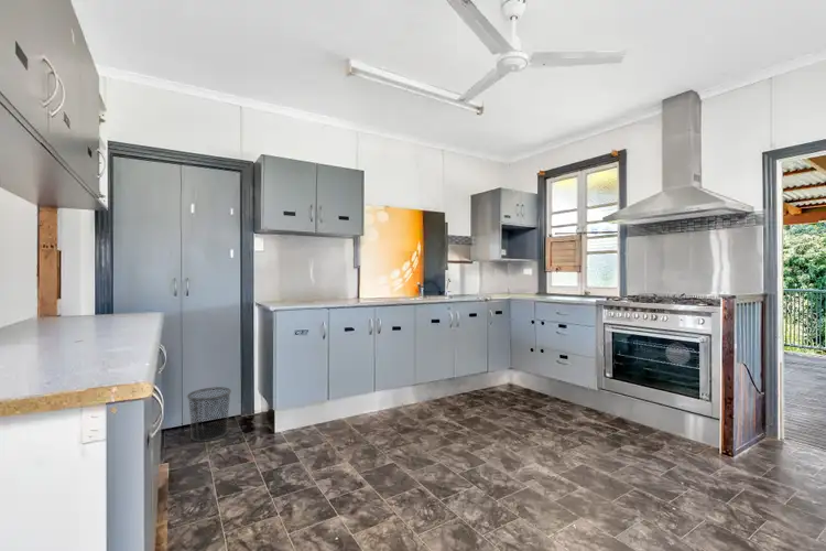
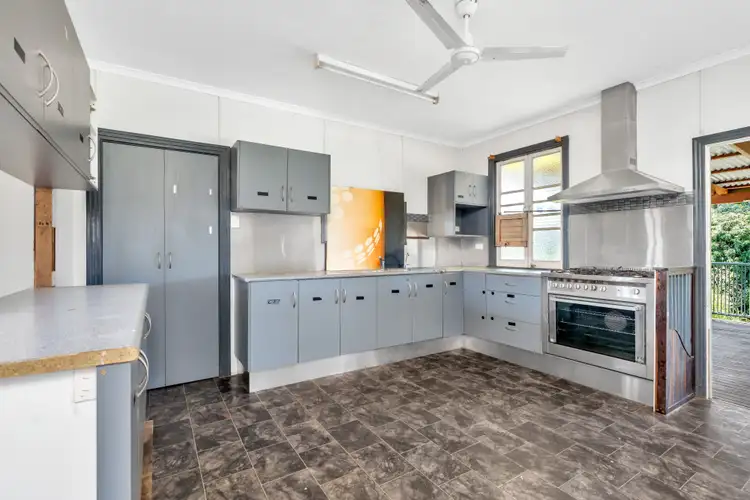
- waste bin (209, 413)
